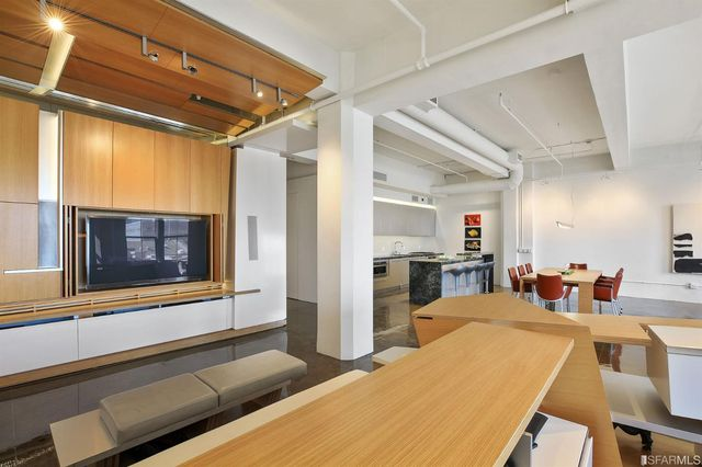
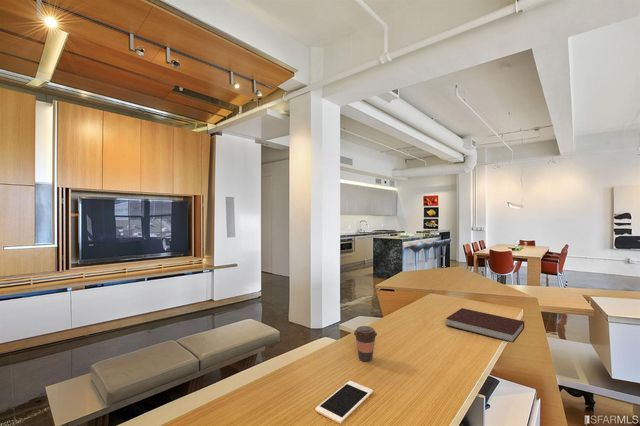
+ notebook (484, 323)
+ coffee cup (365, 343)
+ cell phone (345, 399)
